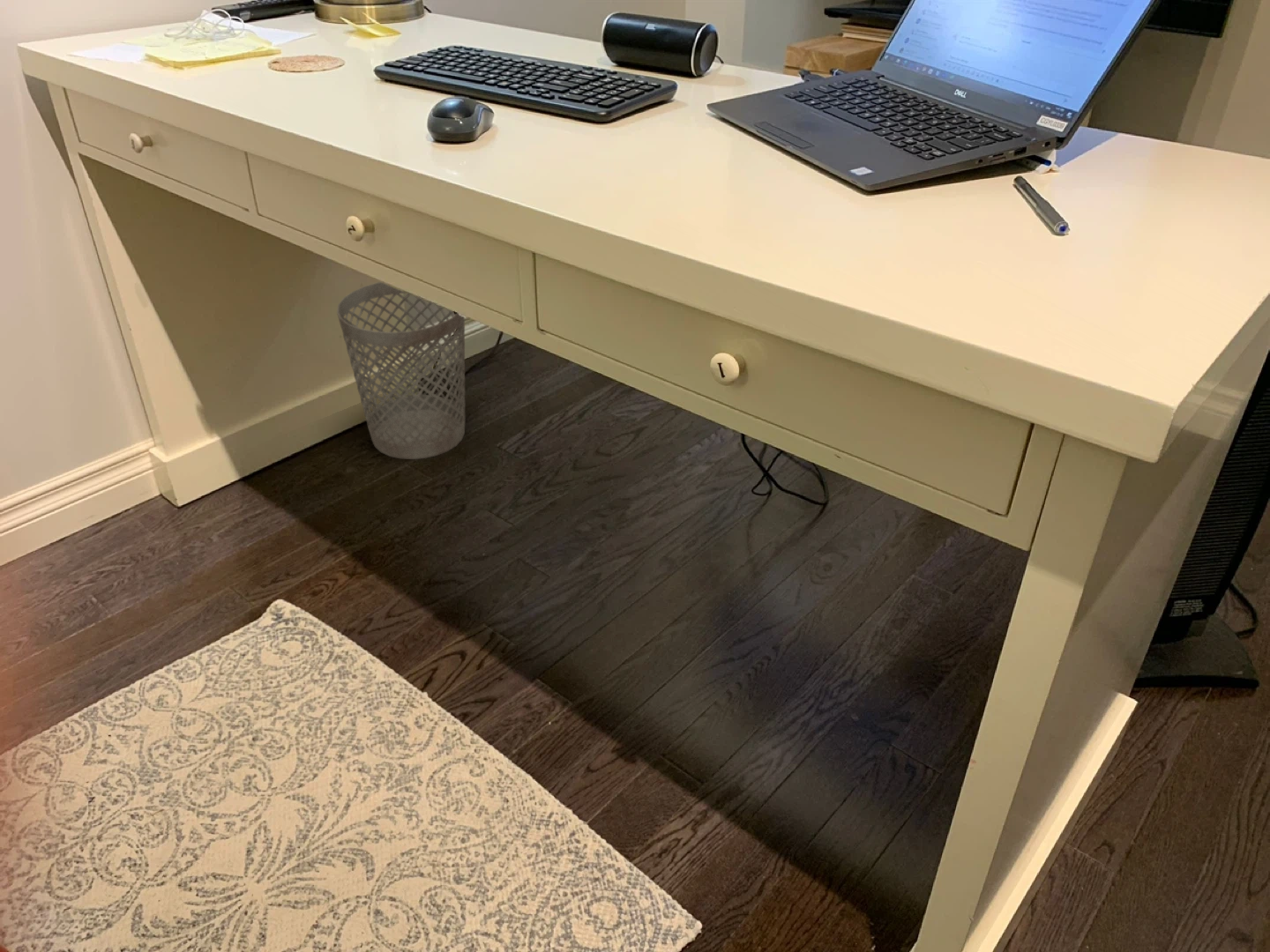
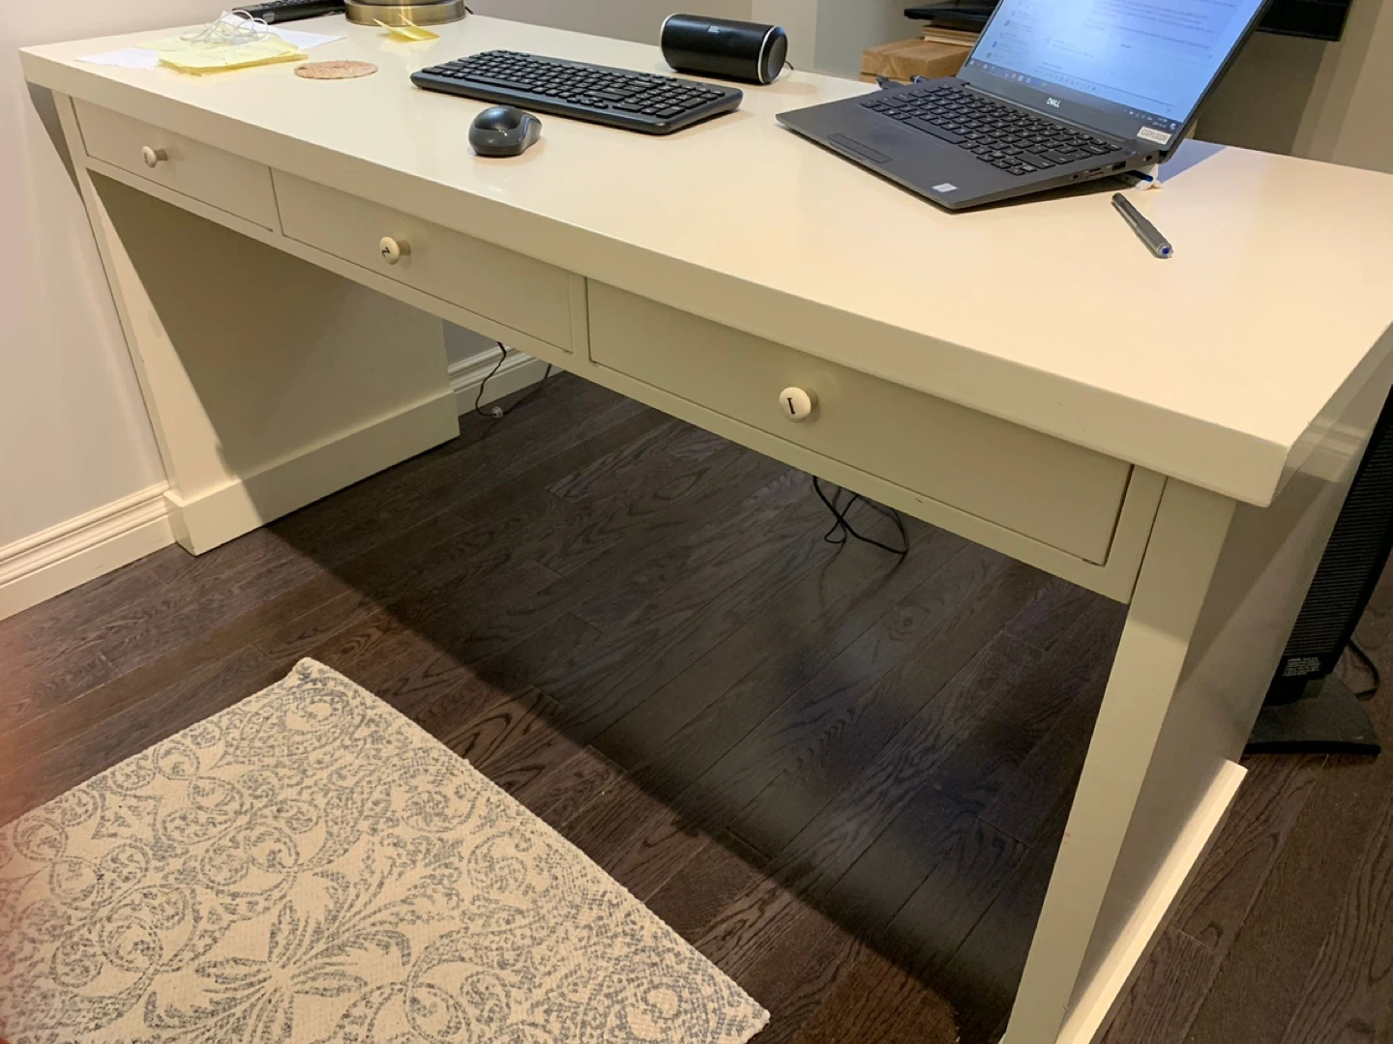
- wastebasket (410, 372)
